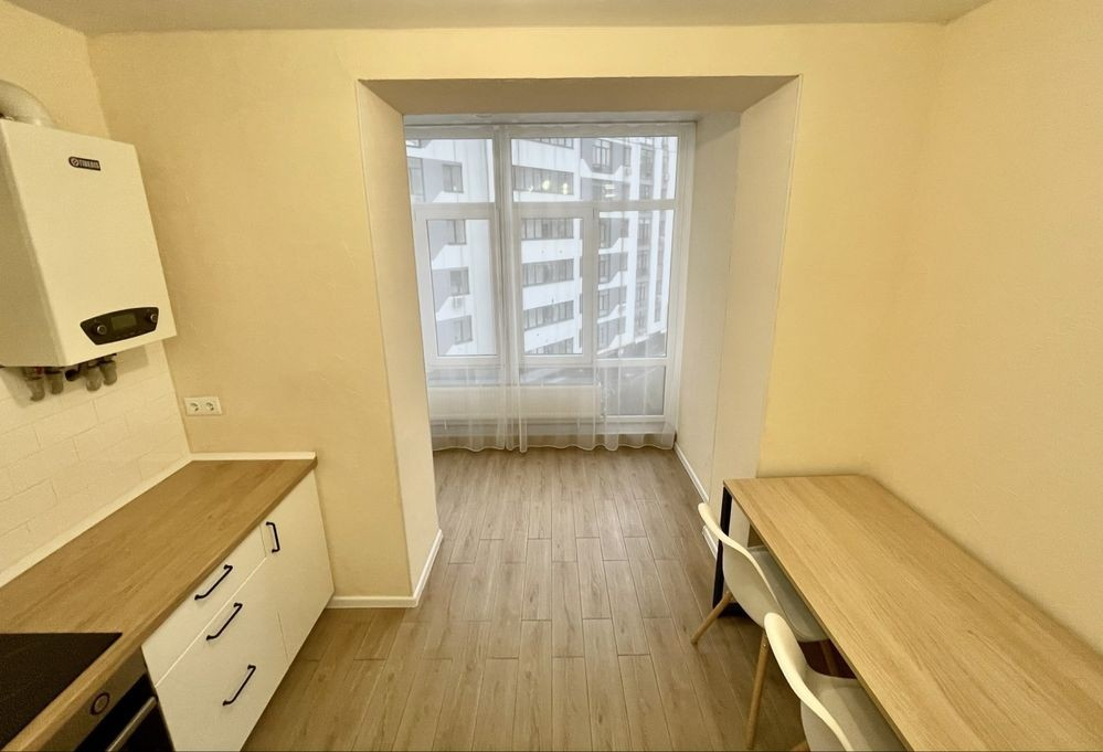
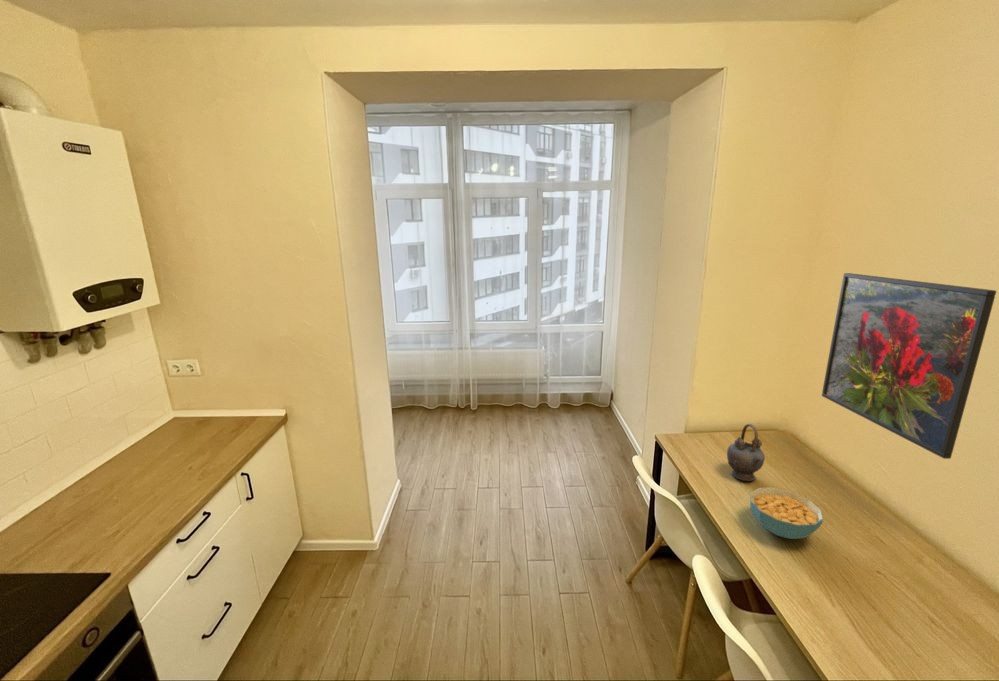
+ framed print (890, 354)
+ cereal bowl (782, 518)
+ teapot (748, 452)
